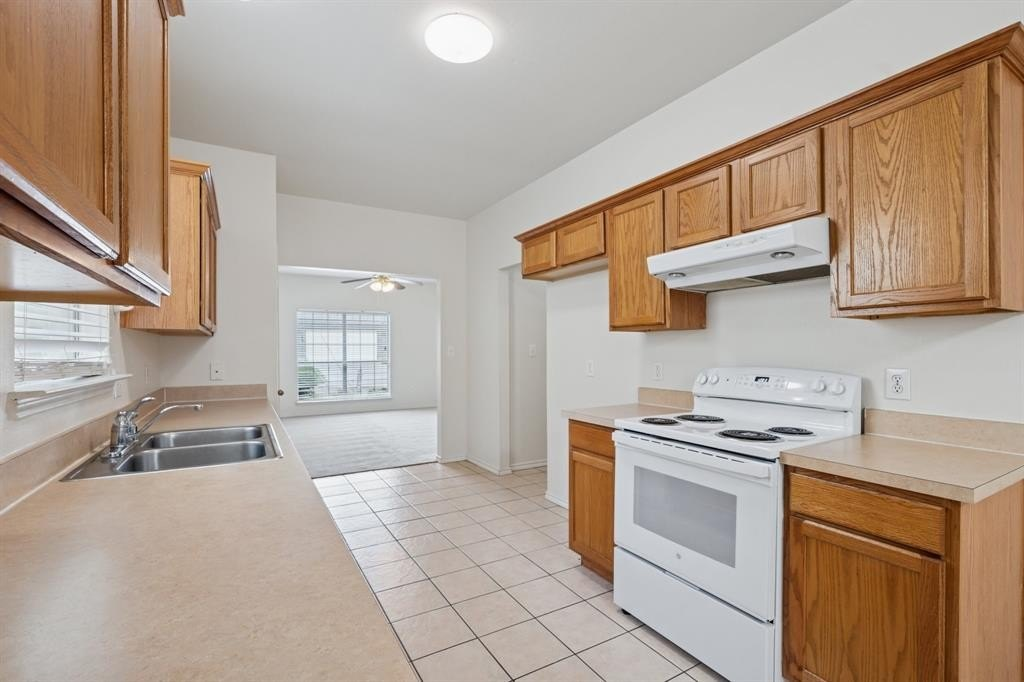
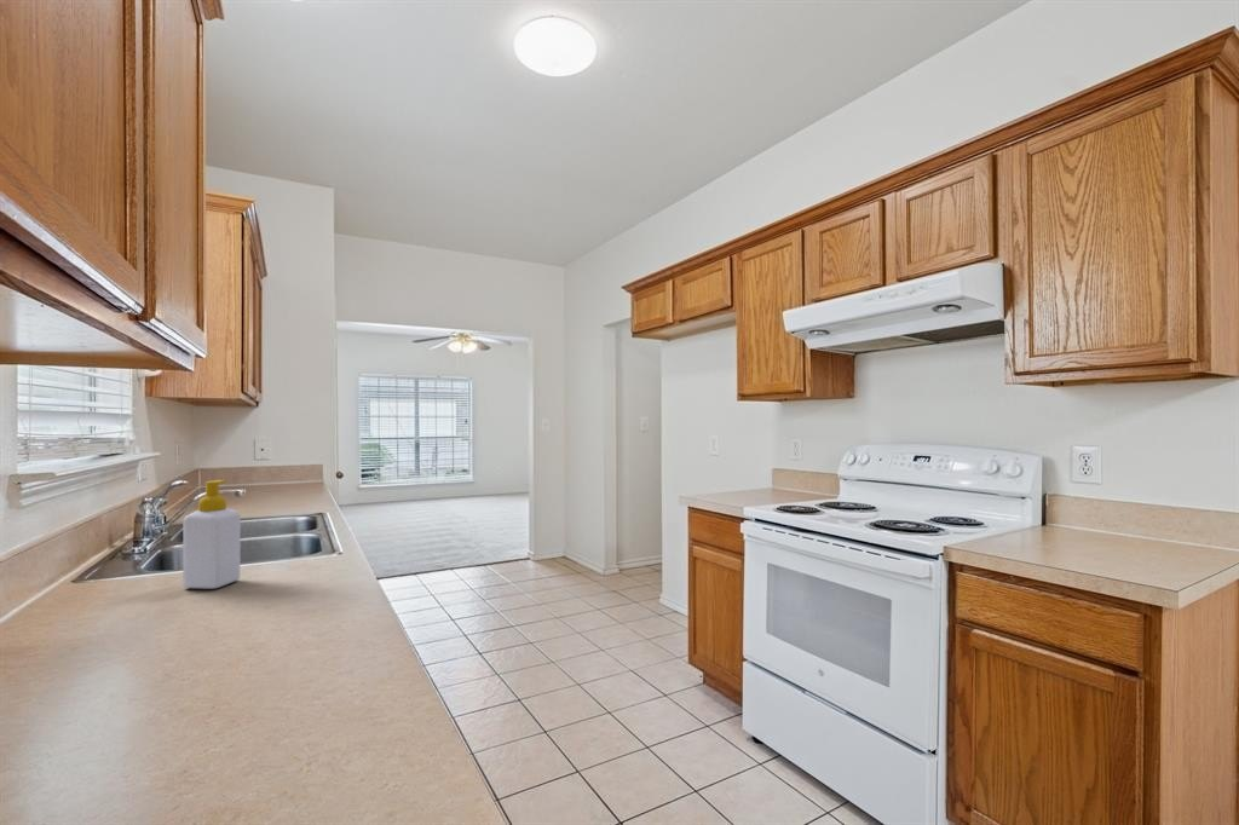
+ soap bottle (212, 532)
